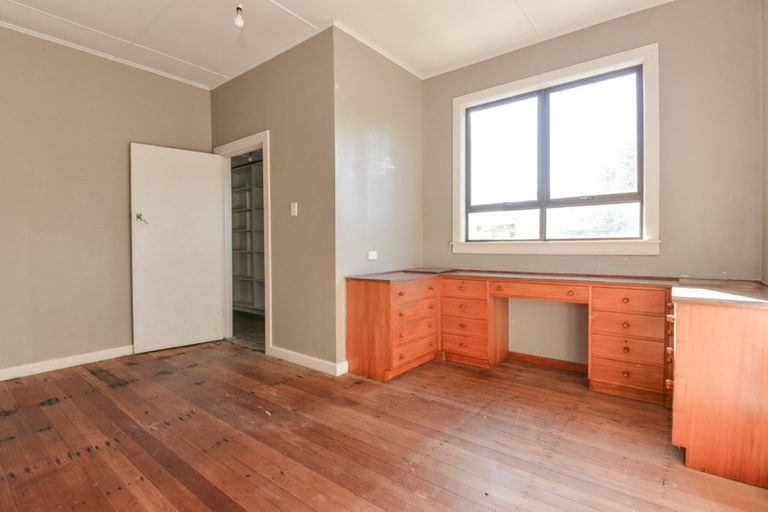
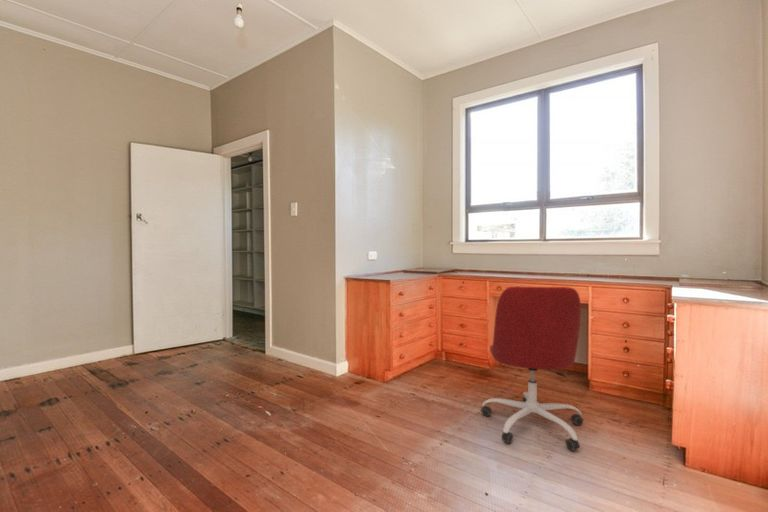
+ office chair (532, 354)
